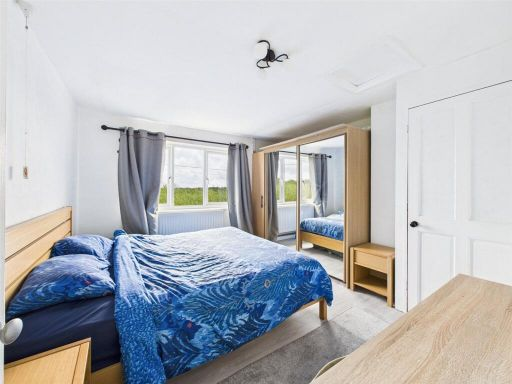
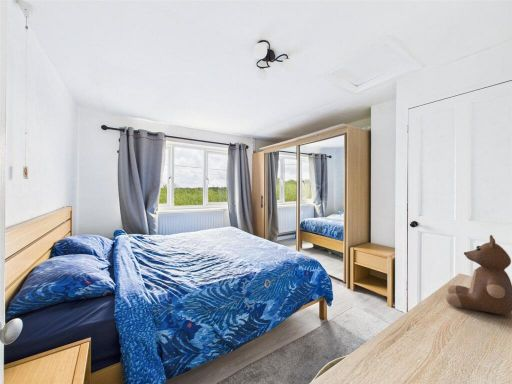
+ teddy bear (477, 271)
